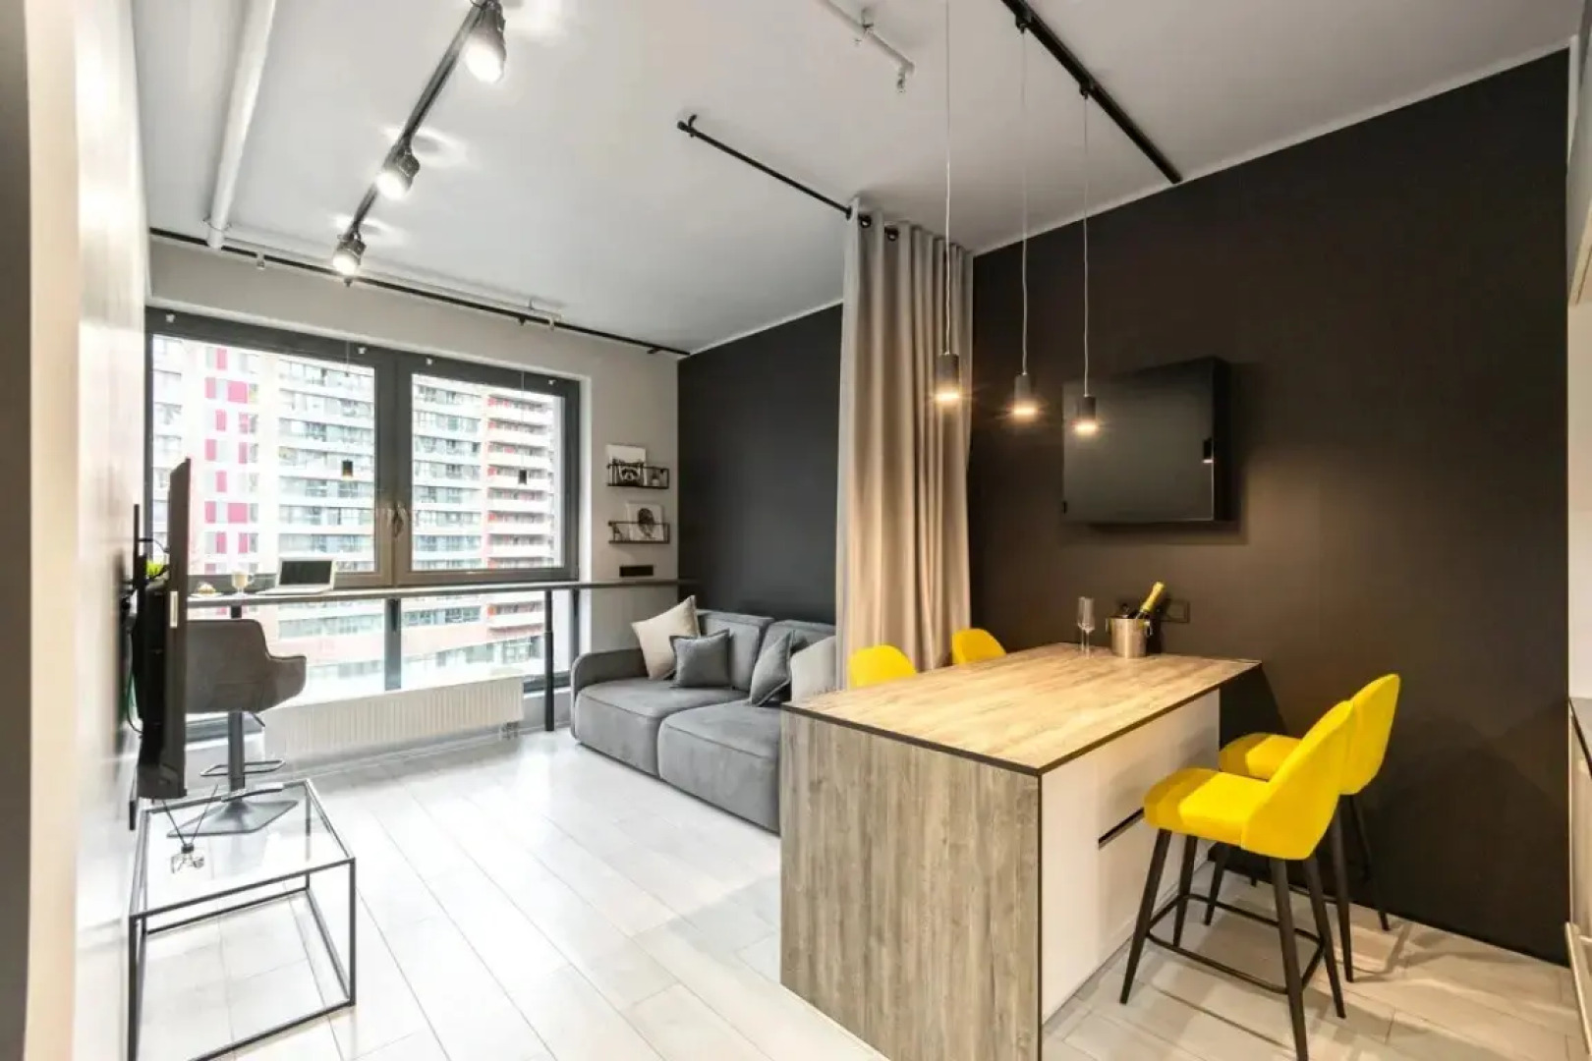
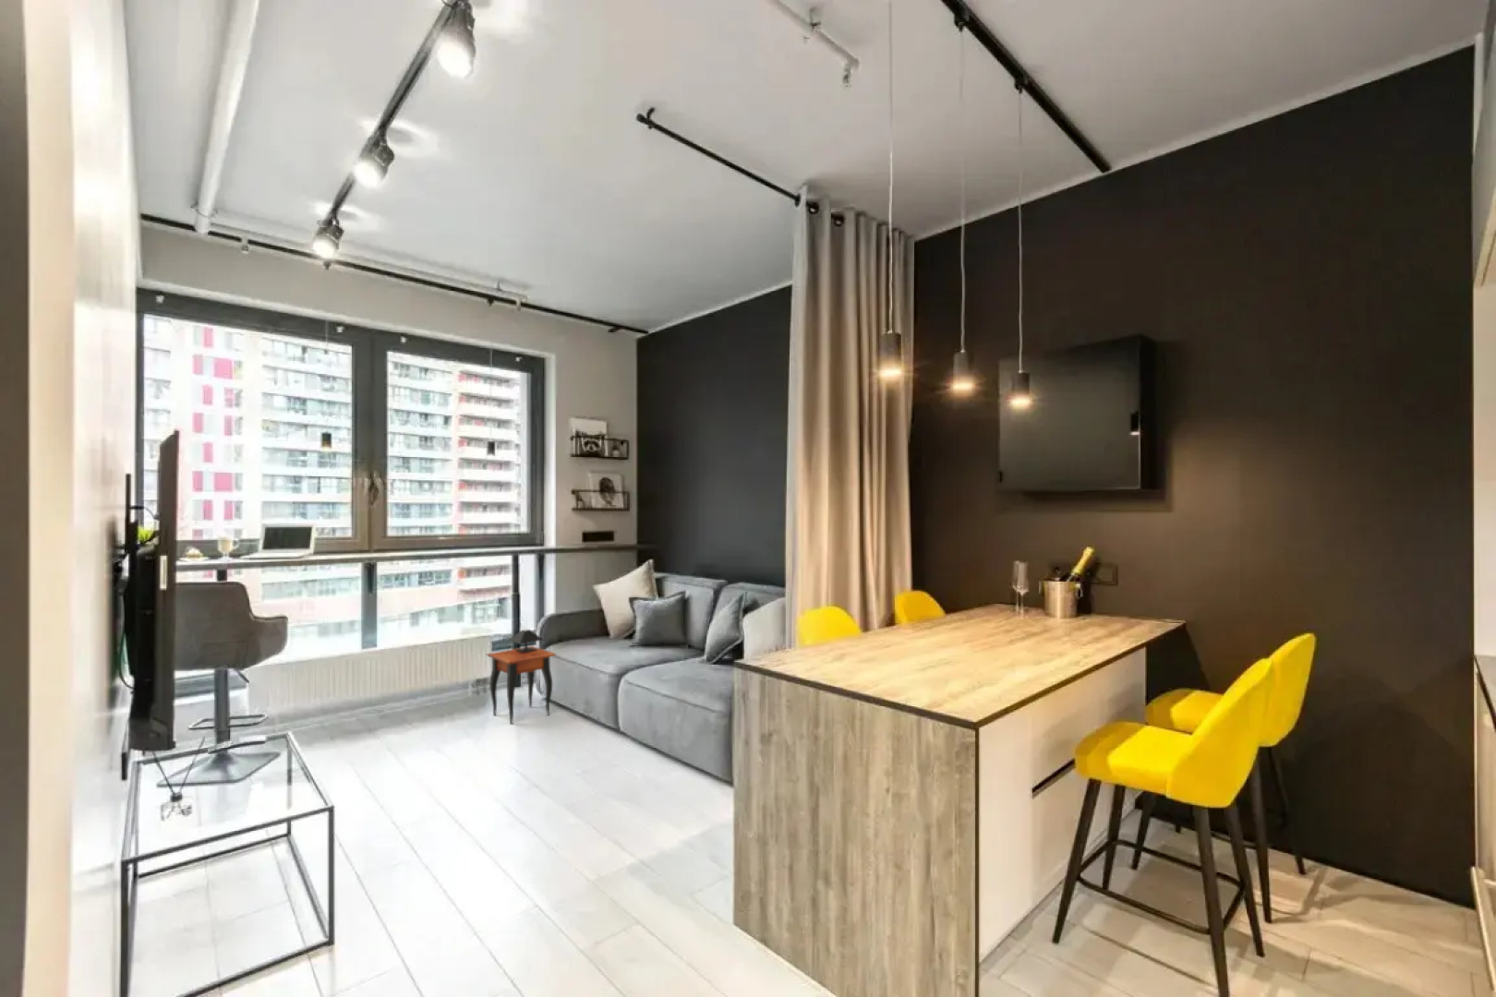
+ side table (521, 673)
